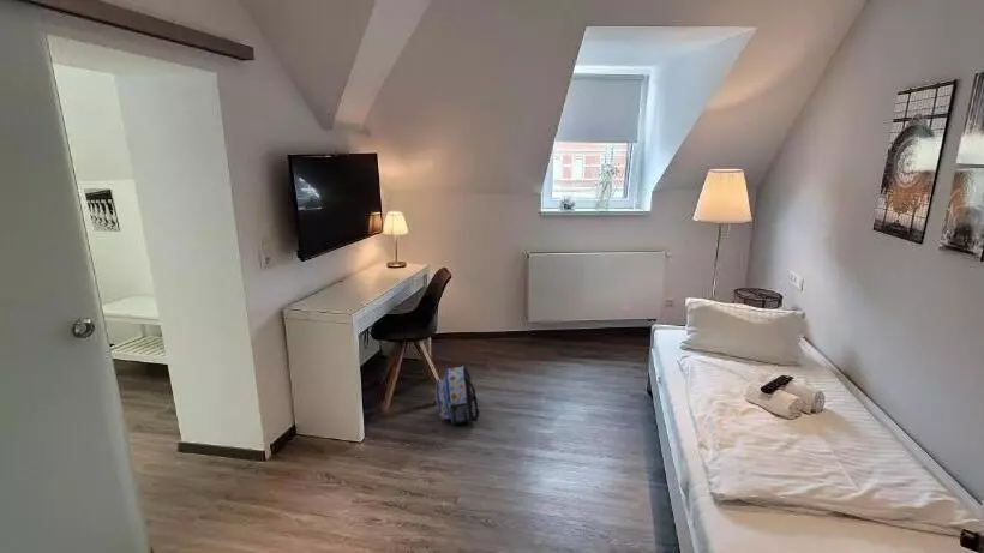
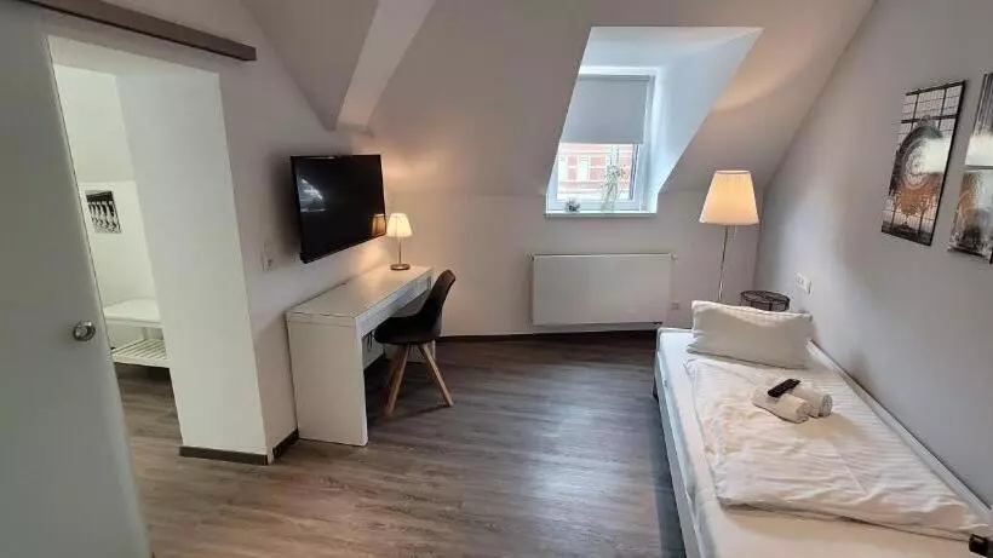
- backpack (456, 392)
